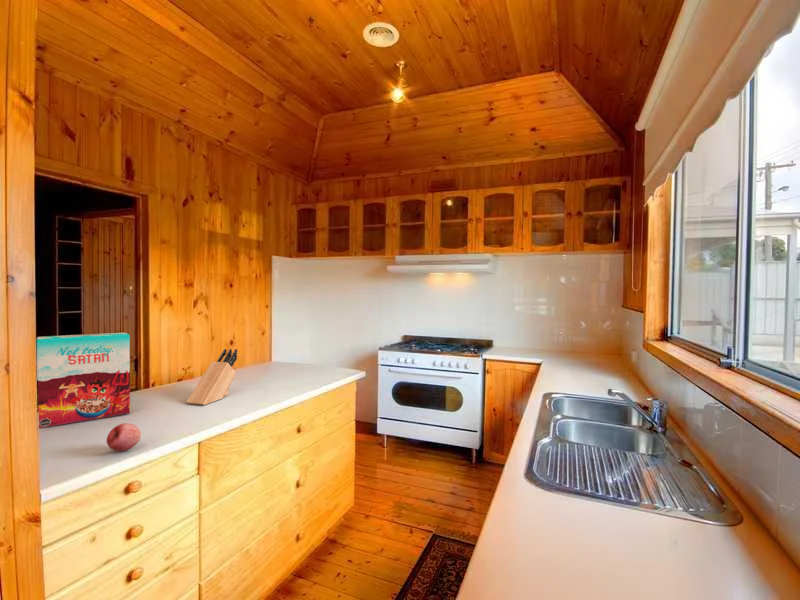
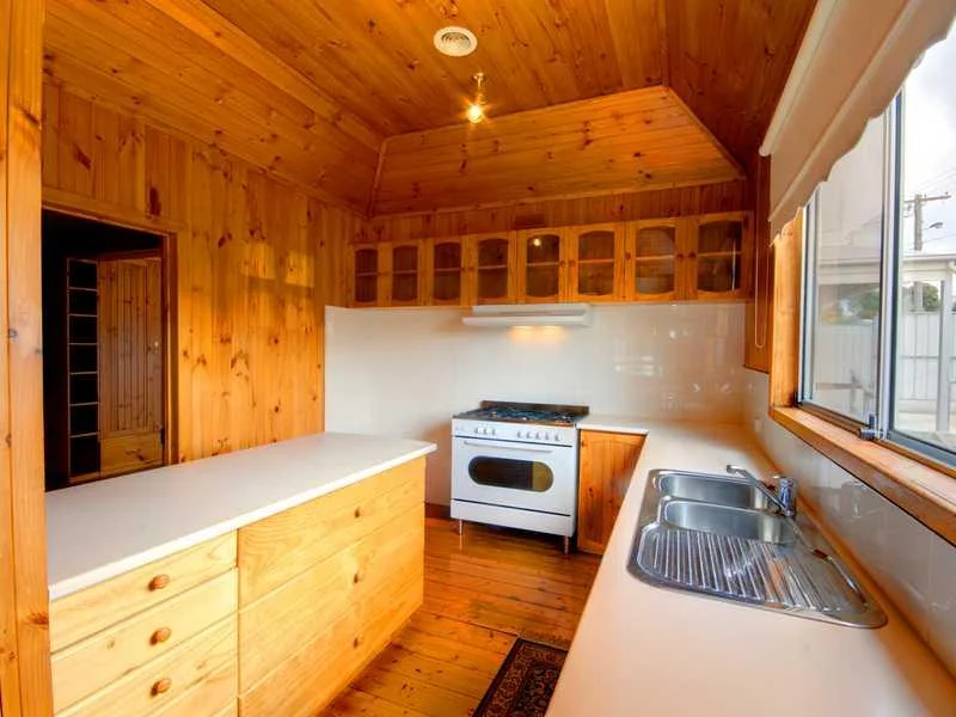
- cereal box (85, 376)
- fruit (124, 437)
- knife block (215, 374)
